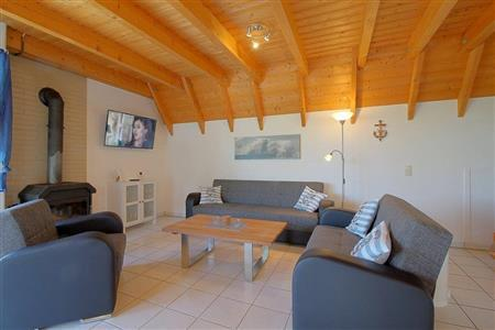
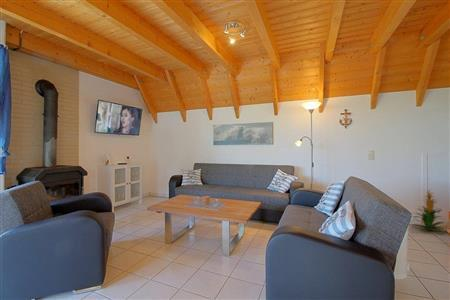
+ indoor plant (429, 209)
